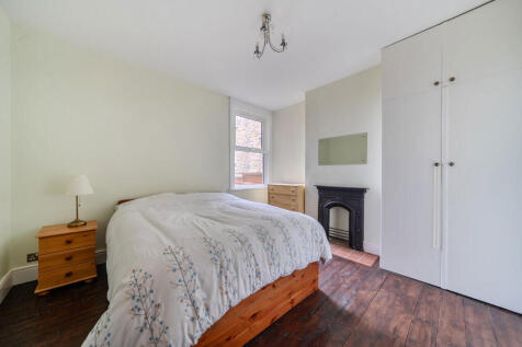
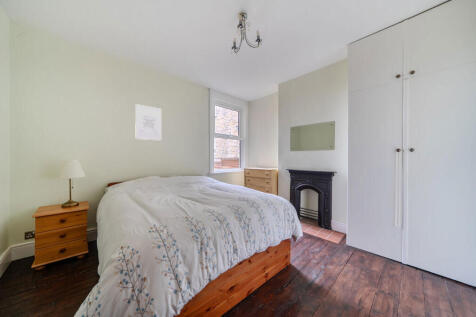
+ wall art (148, 123)
